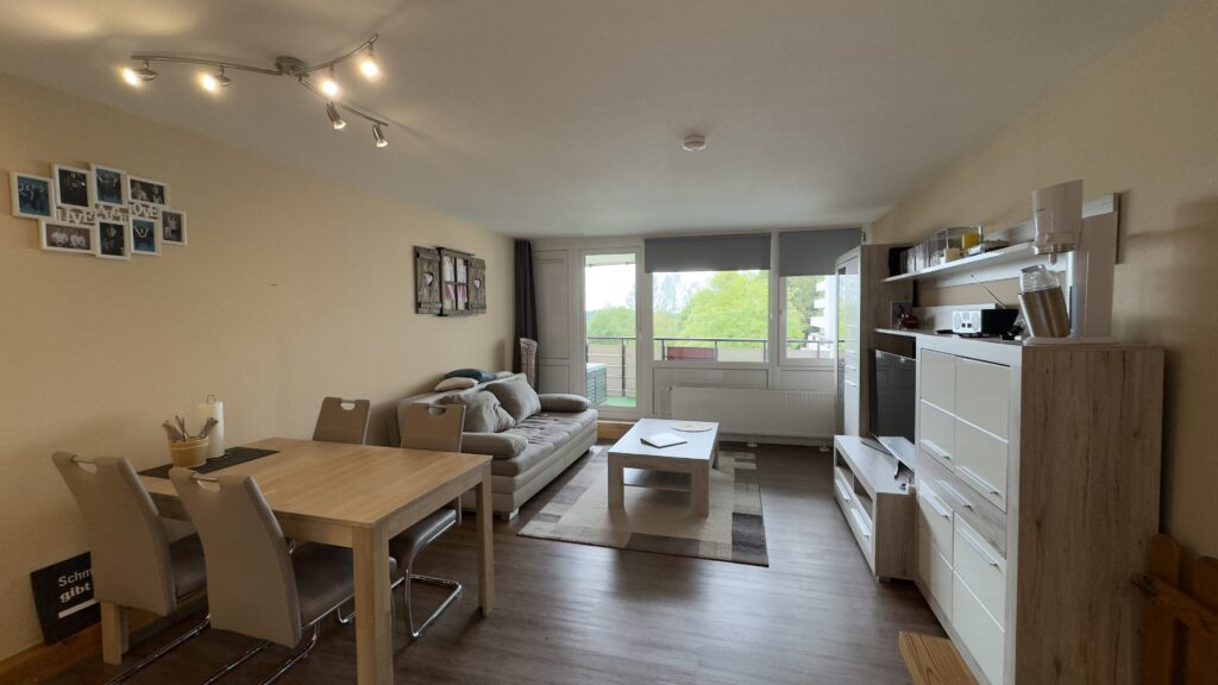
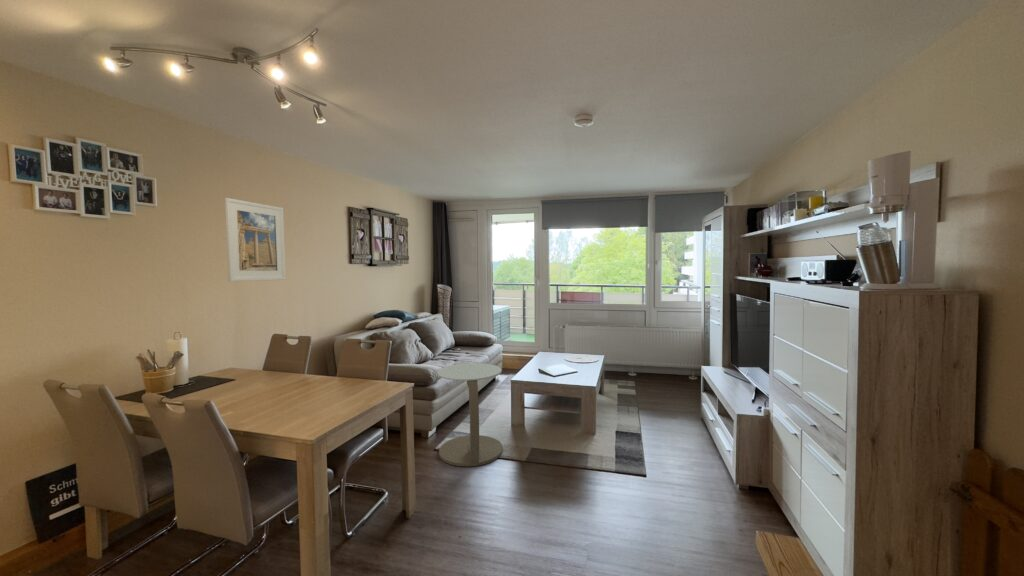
+ side table (470, 412)
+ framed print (257, 242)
